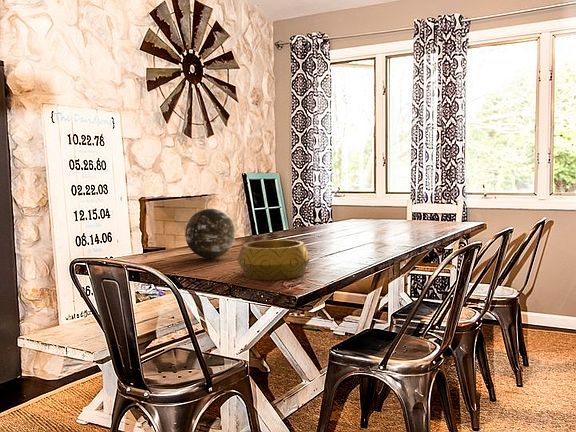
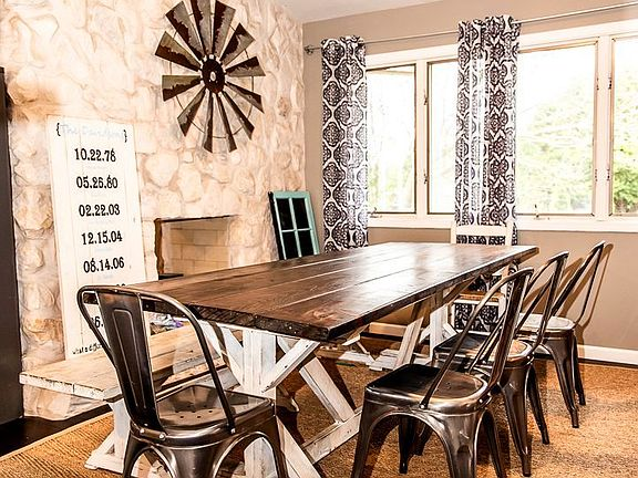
- decorative orb (210, 233)
- decorative bowl (273, 258)
